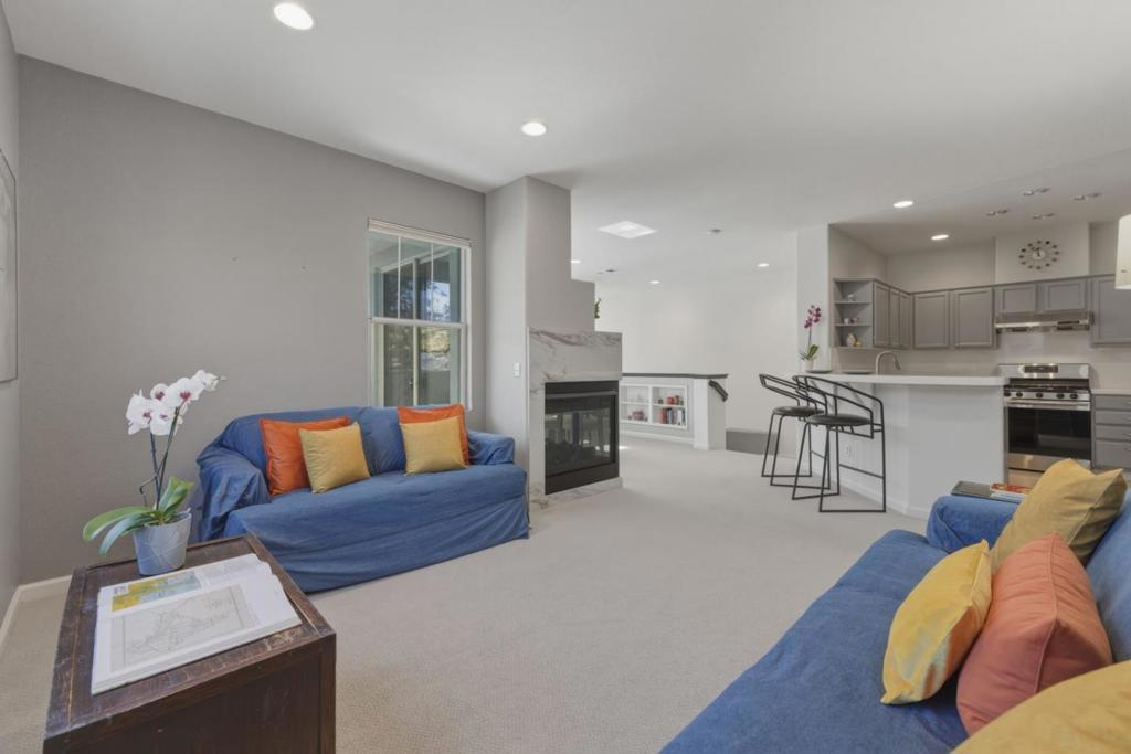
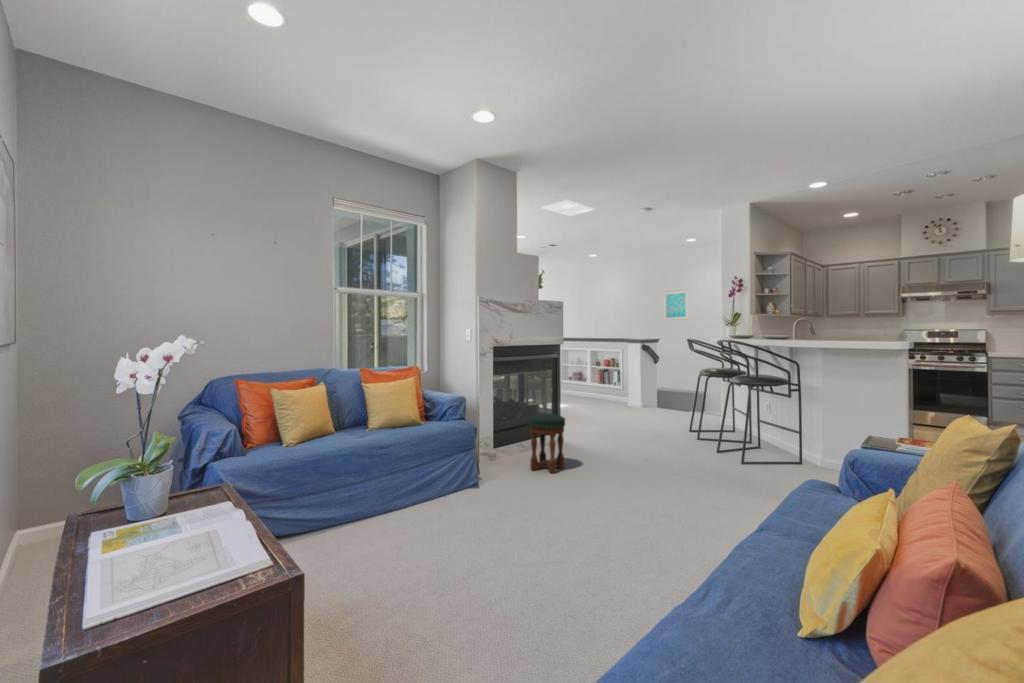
+ wall art (675, 305)
+ stool (549, 442)
